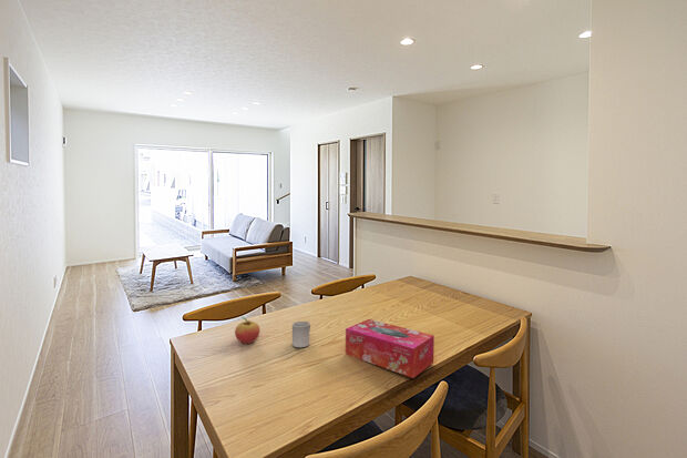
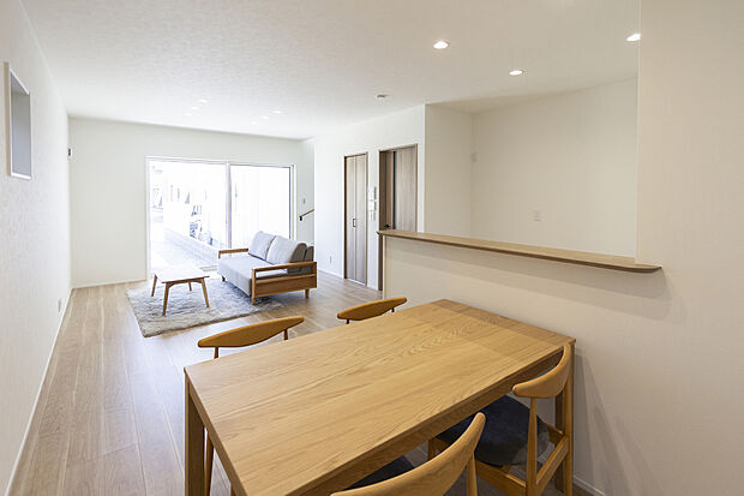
- cup (303, 333)
- fruit (247, 329)
- tissue box (388, 345)
